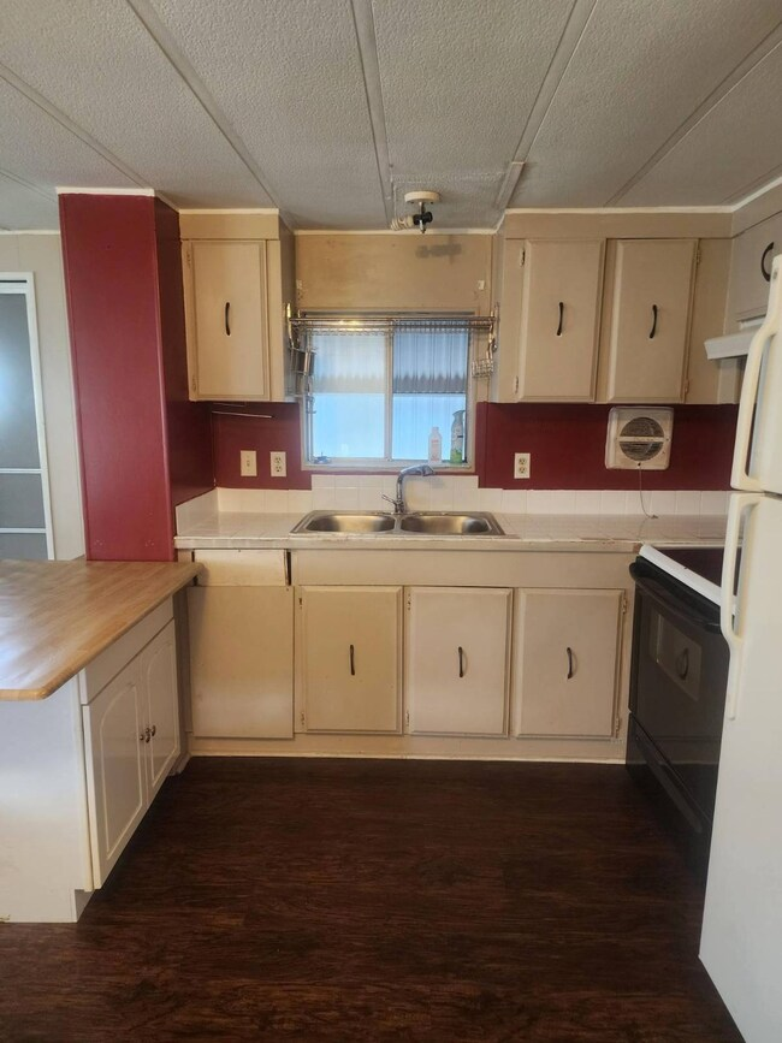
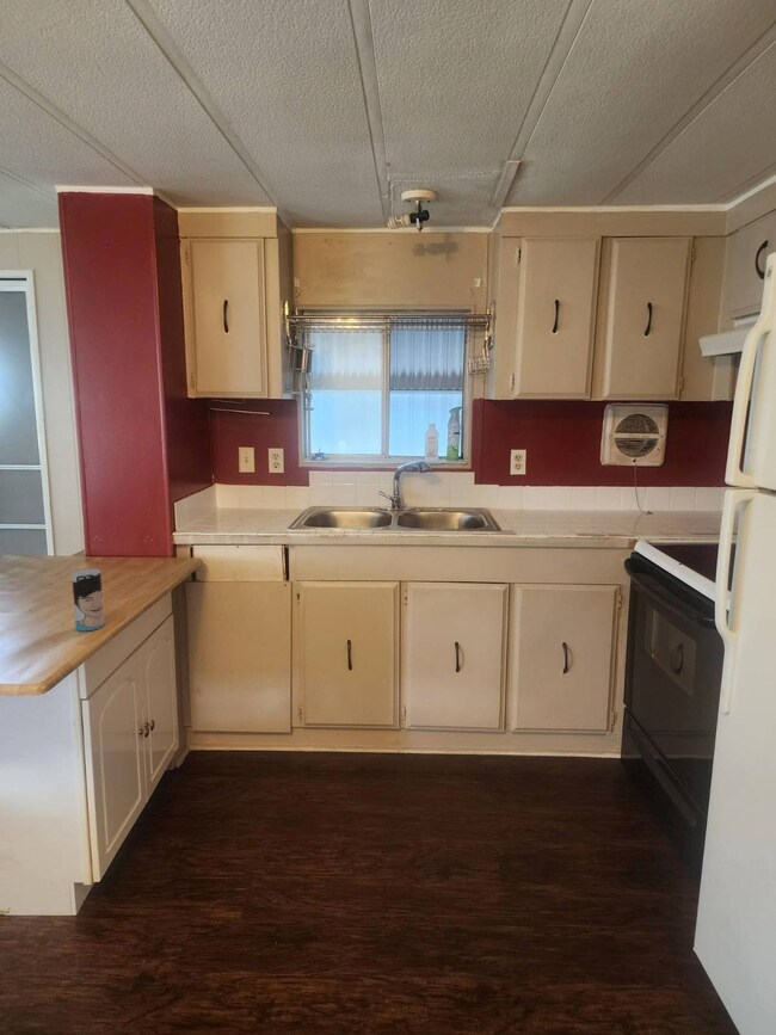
+ cup (87, 599)
